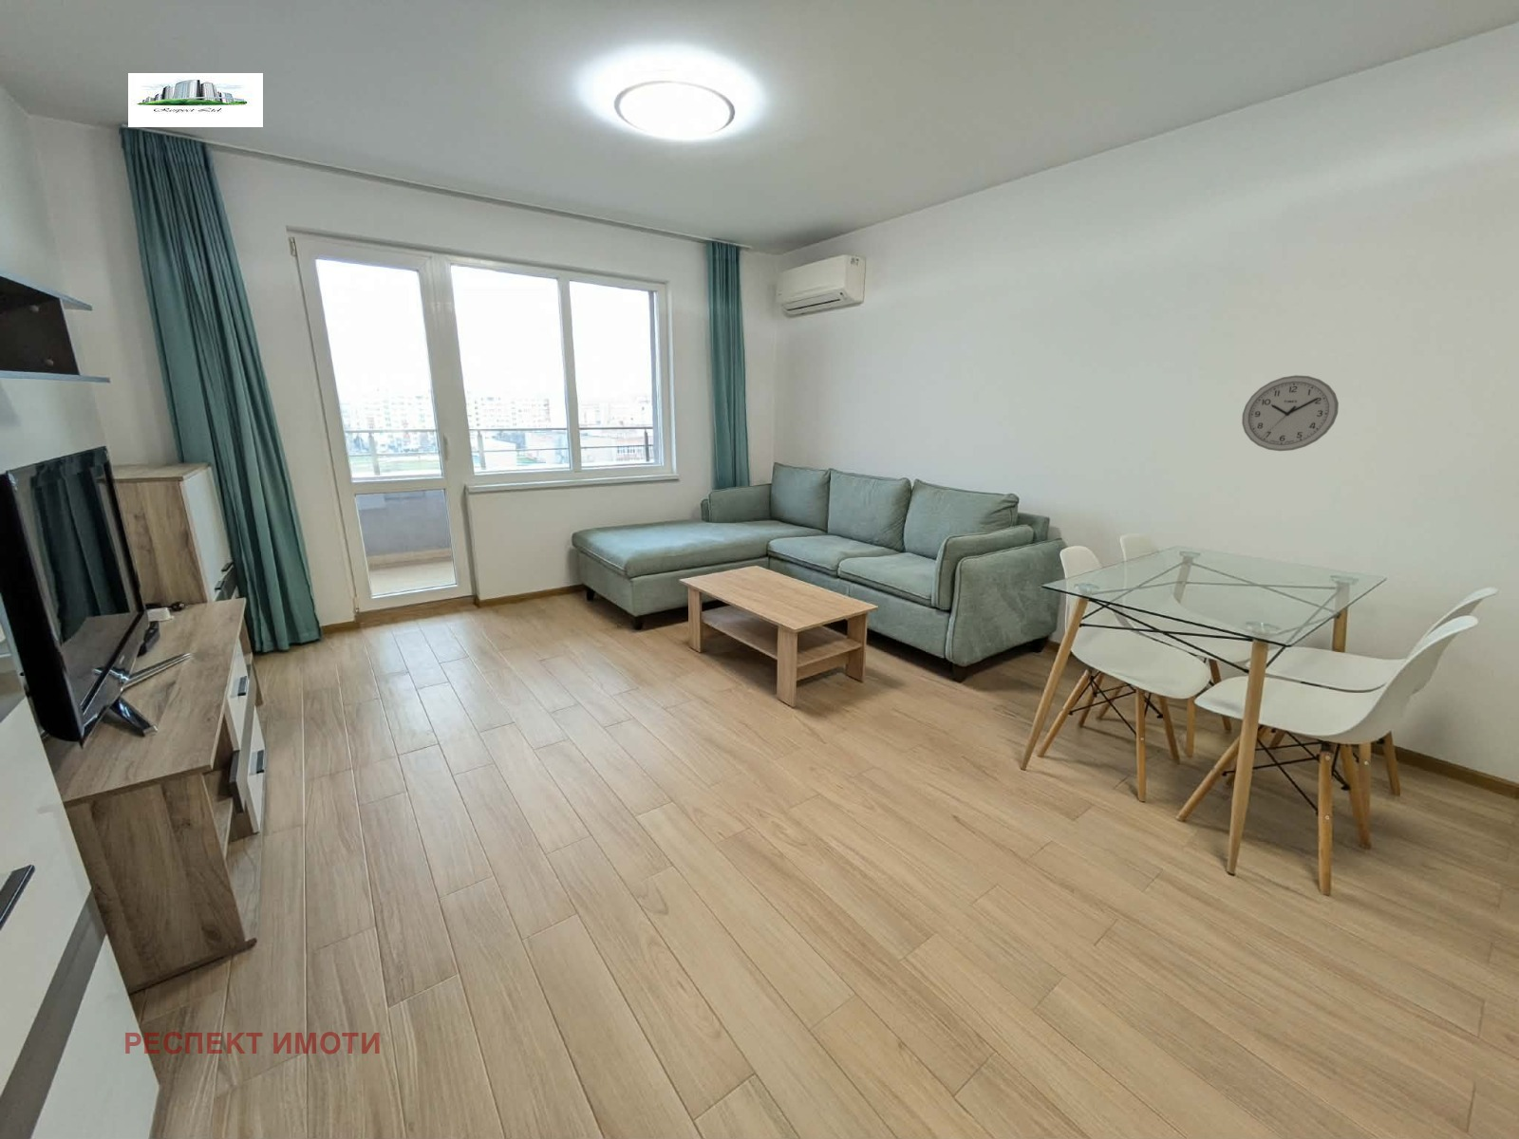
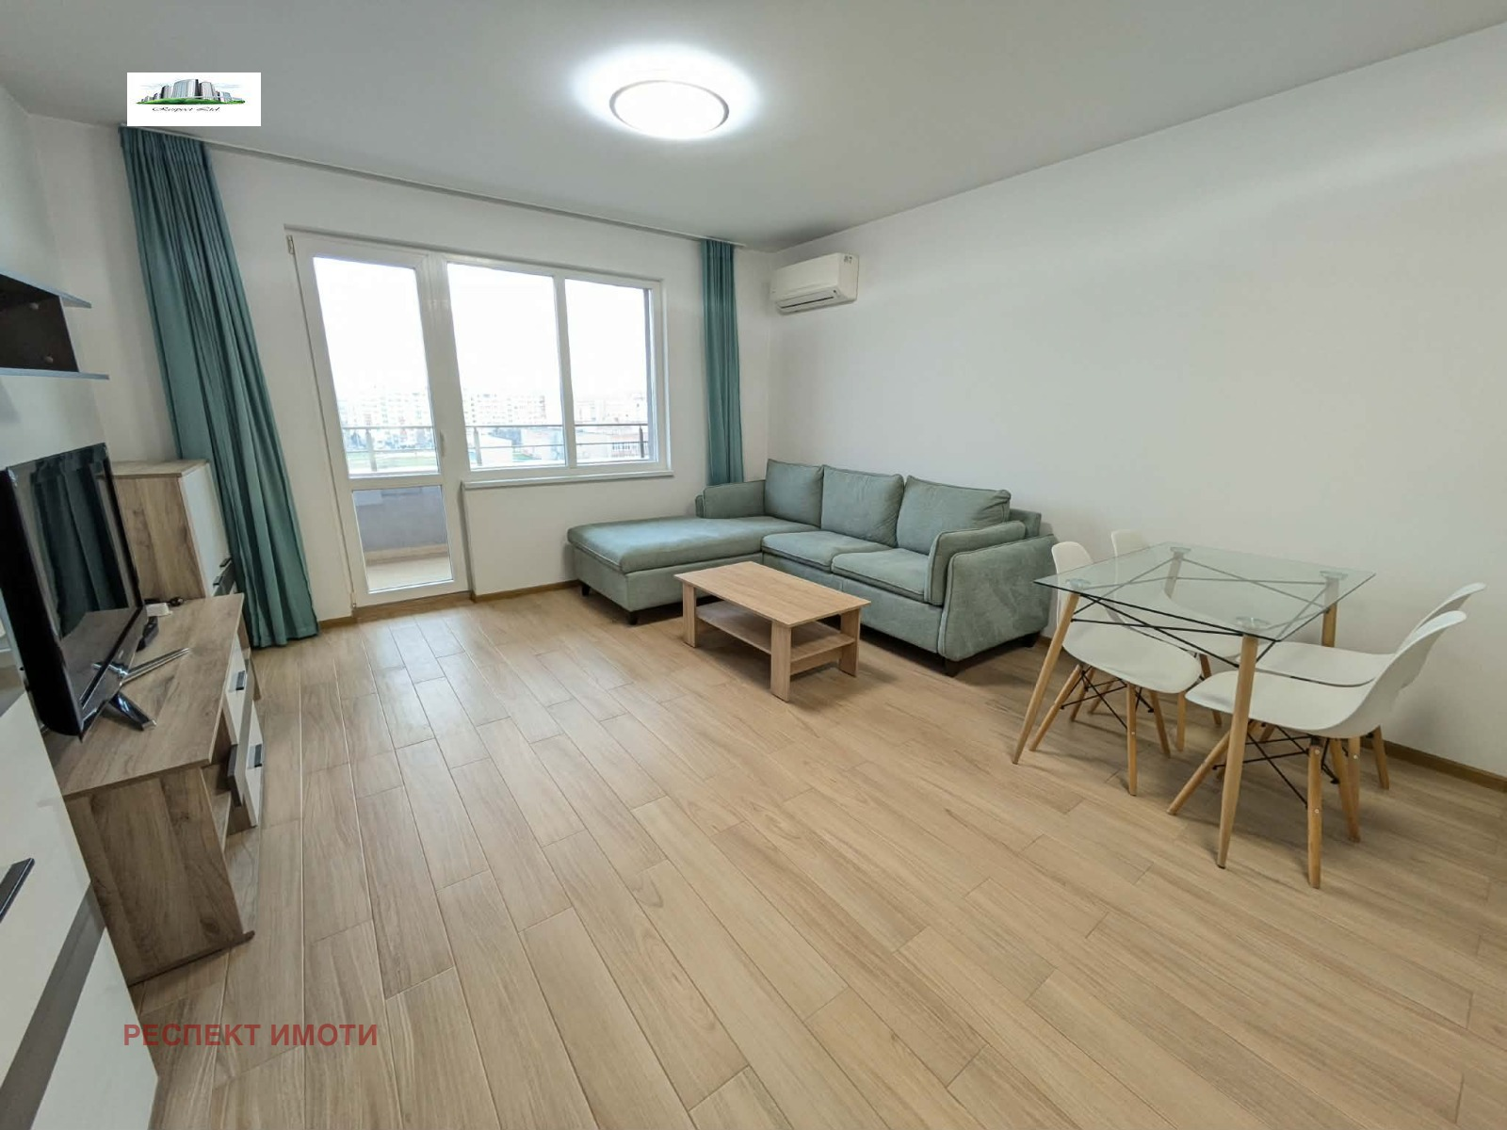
- wall clock (1287, 413)
